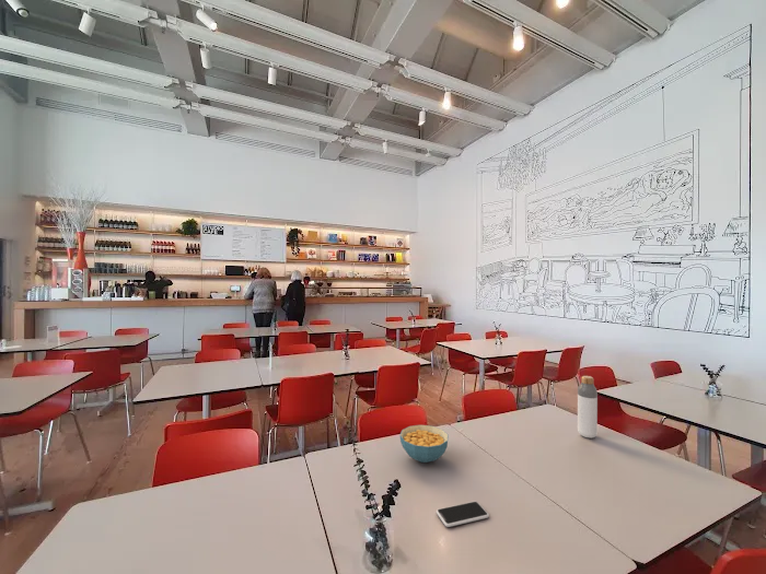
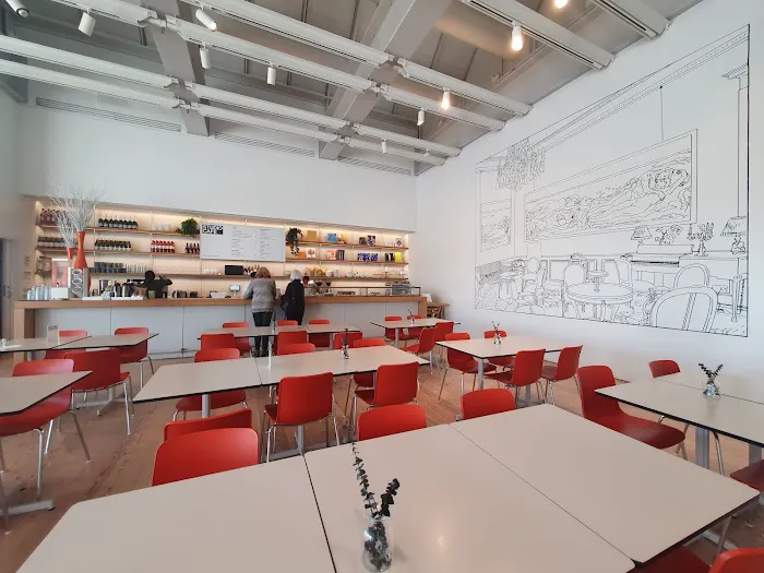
- bottle (587, 406)
- cereal bowl (423, 446)
- smartphone (462, 513)
